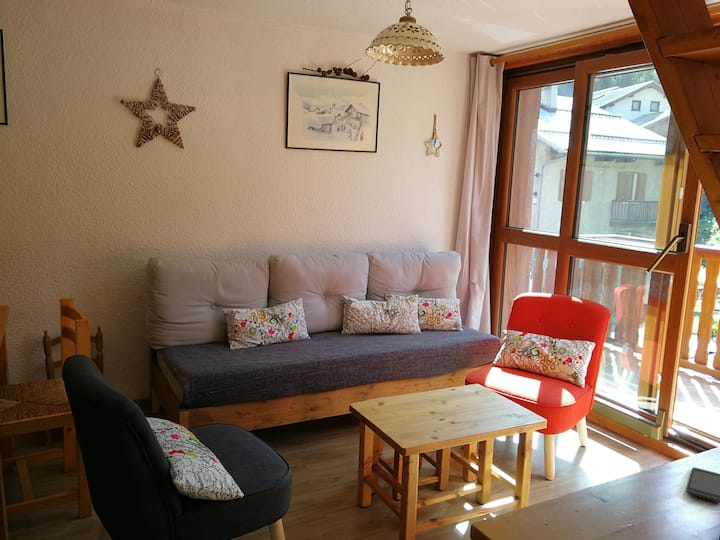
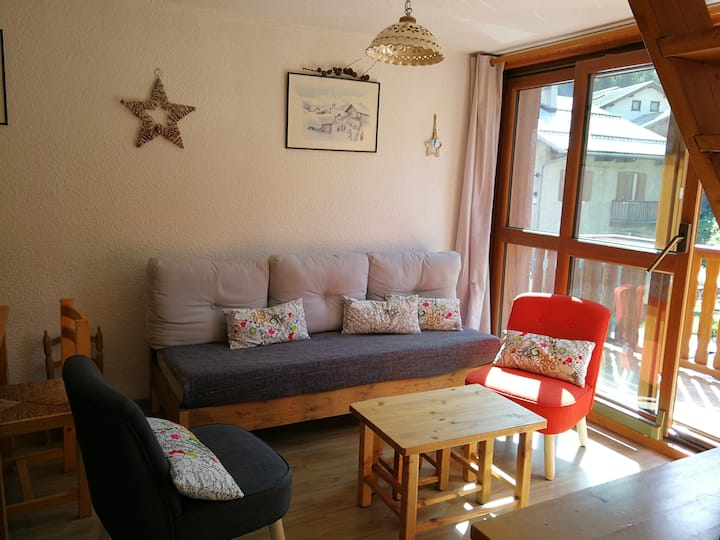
- smartphone (706, 484)
